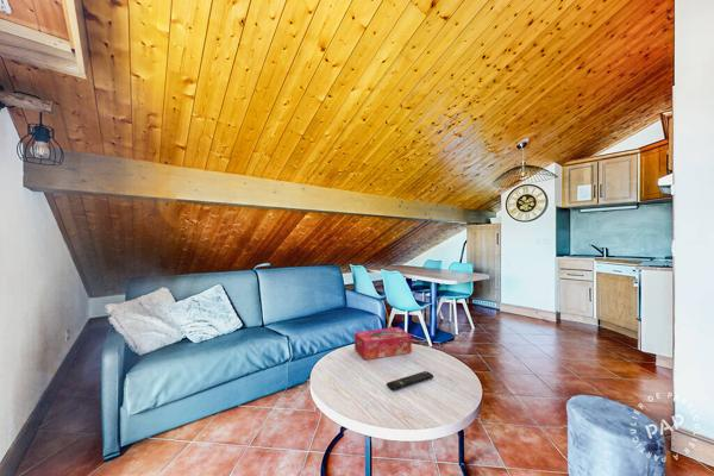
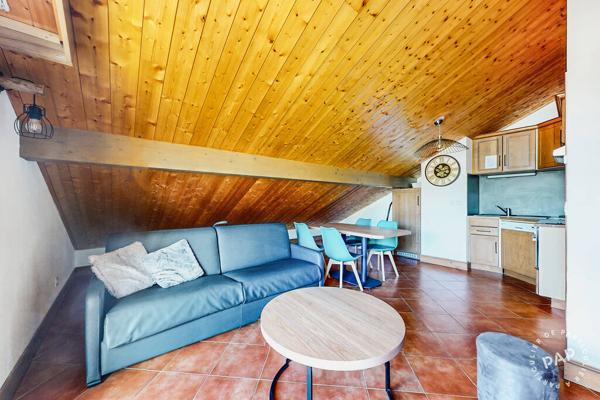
- tissue box (382, 342)
- remote control (411, 380)
